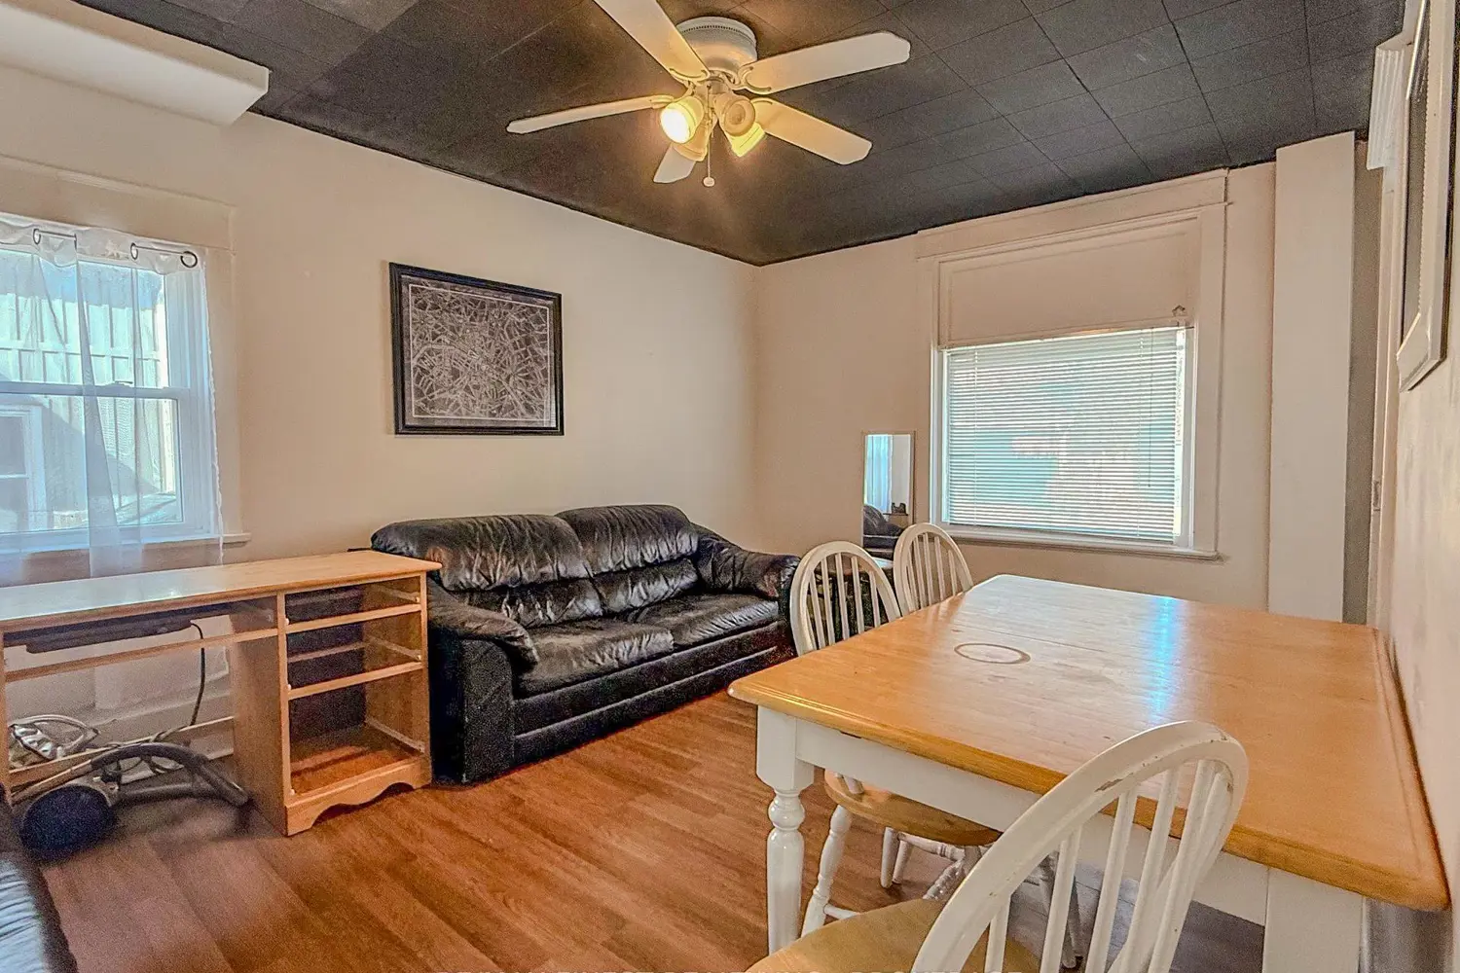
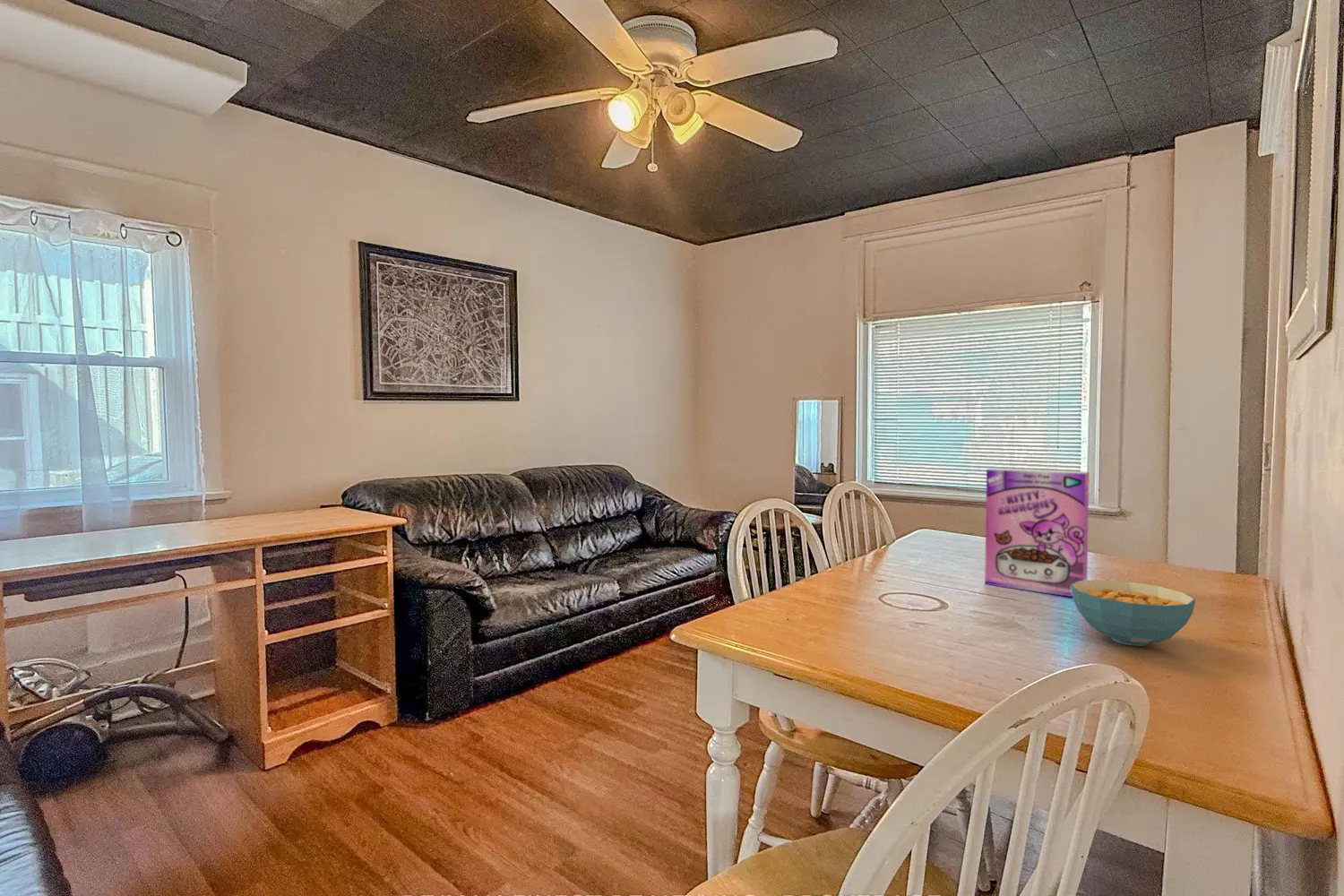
+ cereal bowl (1130, 616)
+ cereal box (1035, 529)
